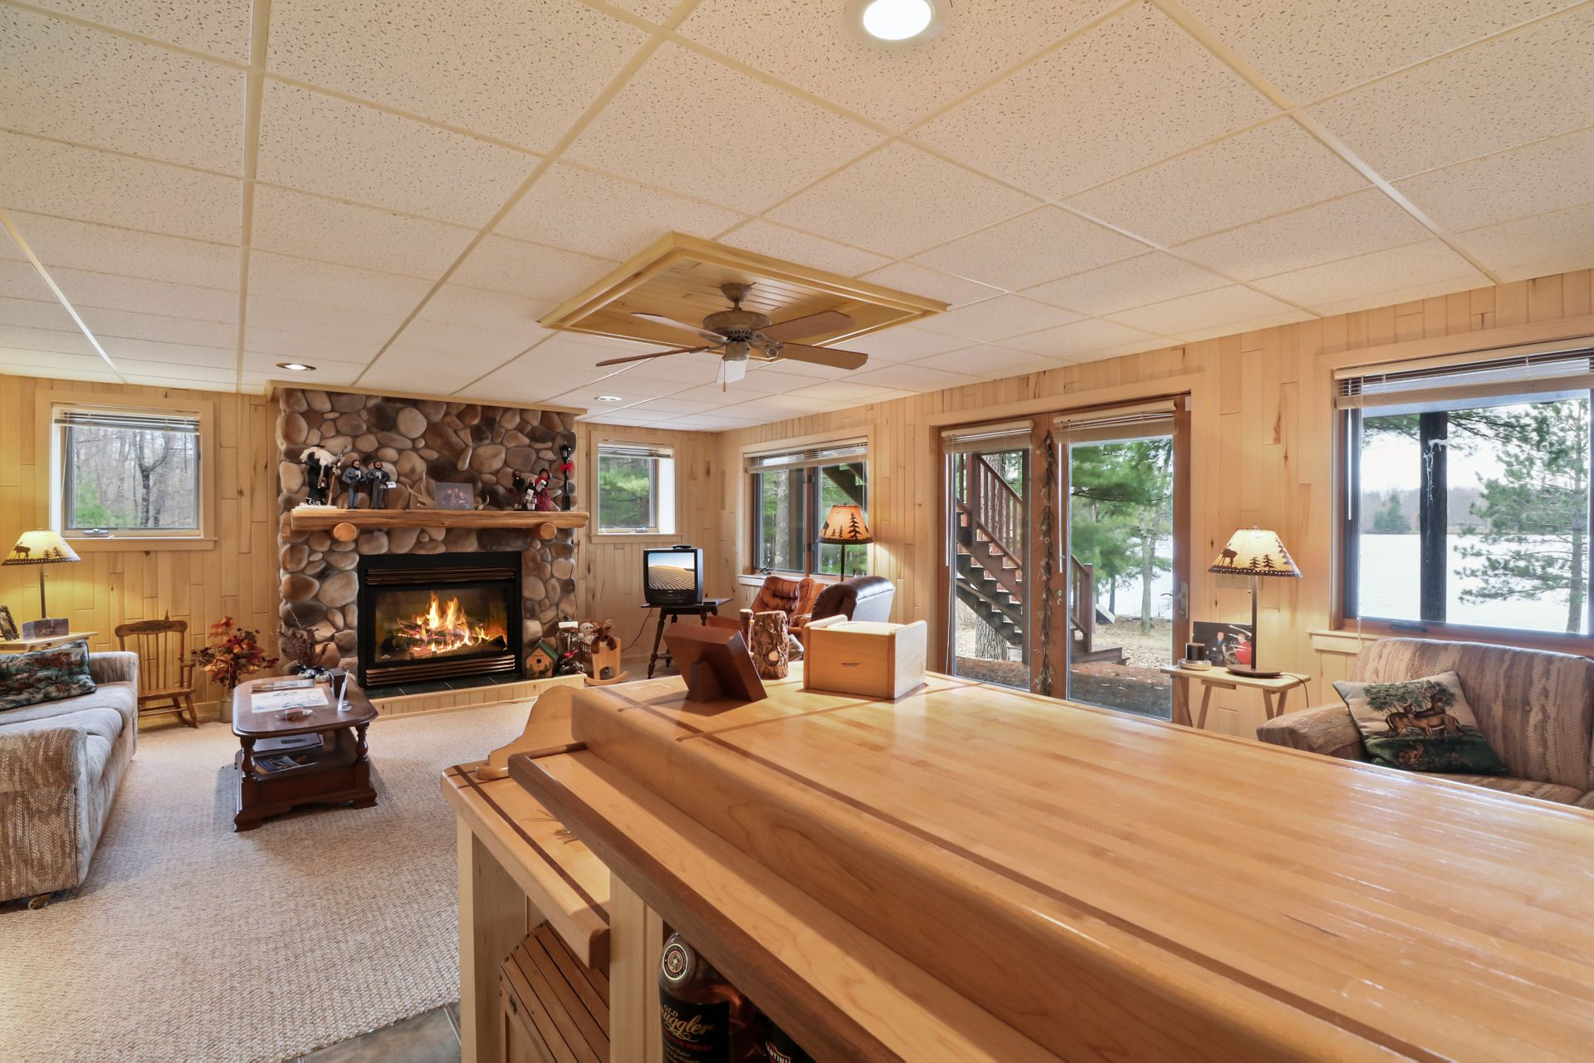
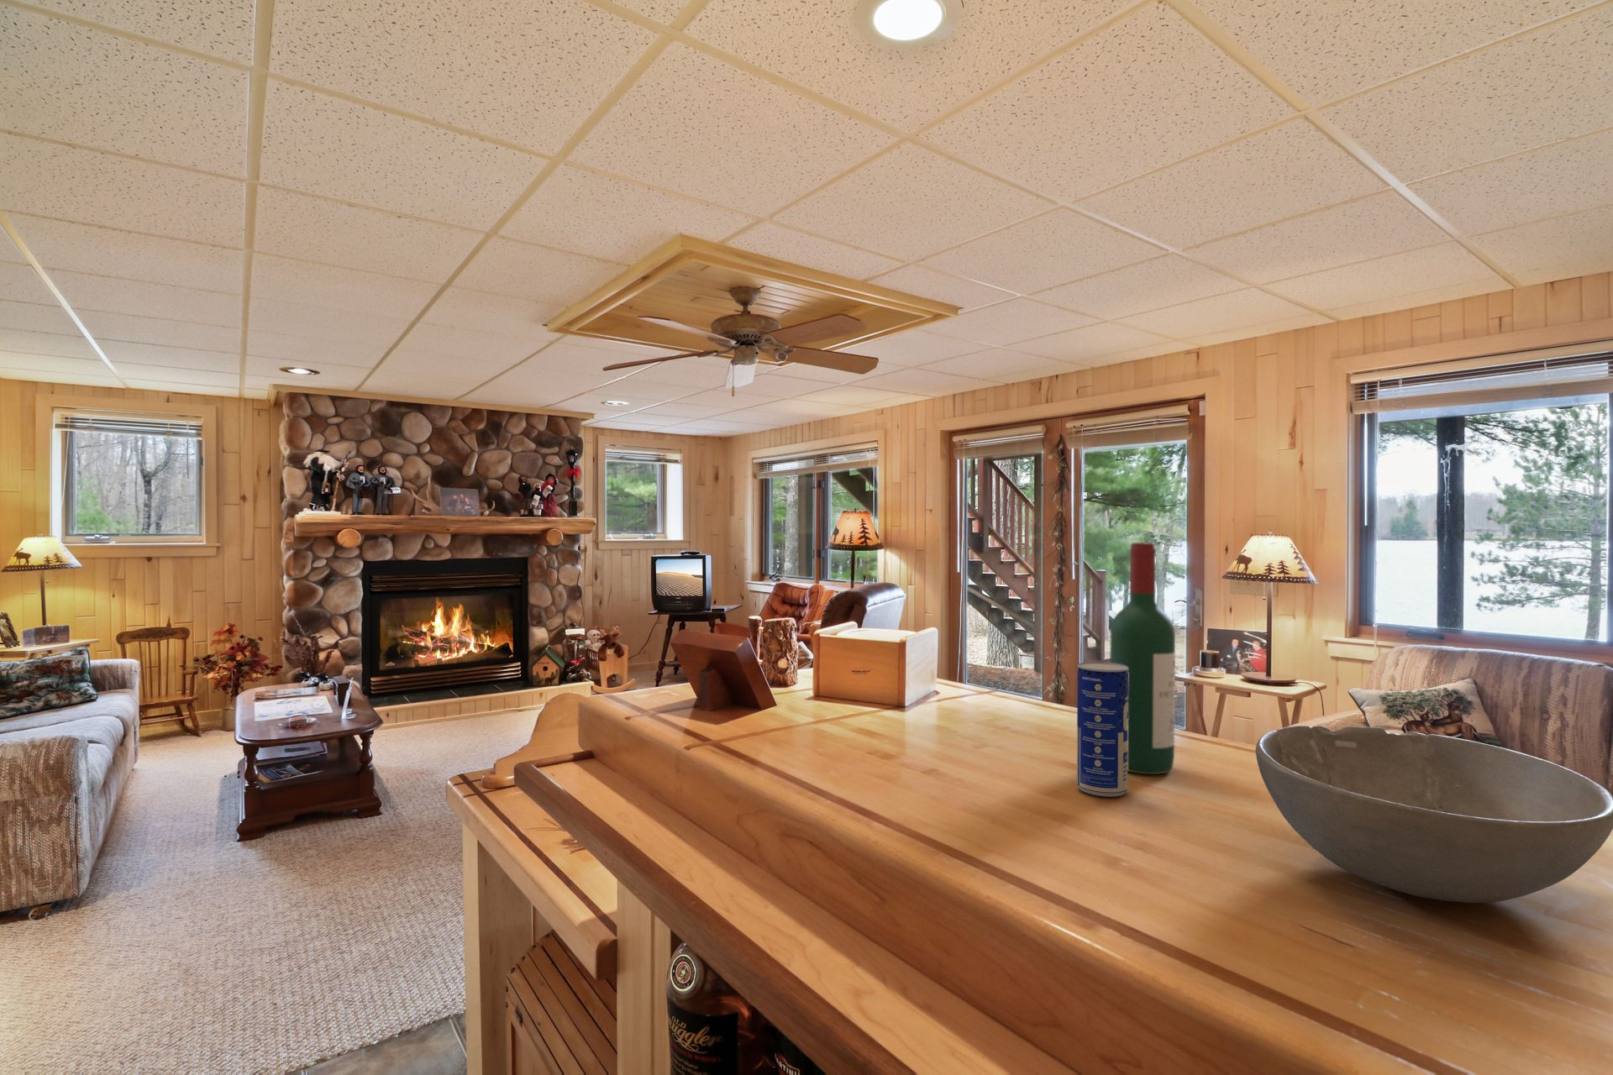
+ beverage can (1102, 727)
+ bowl (1419, 819)
+ wine bottle (1141, 654)
